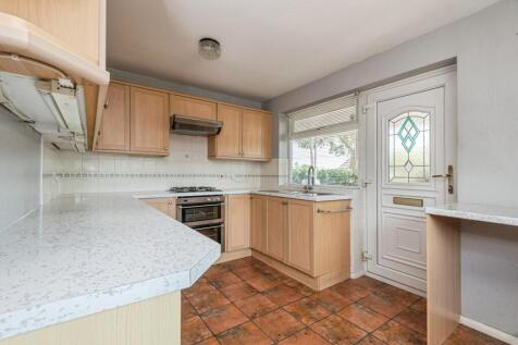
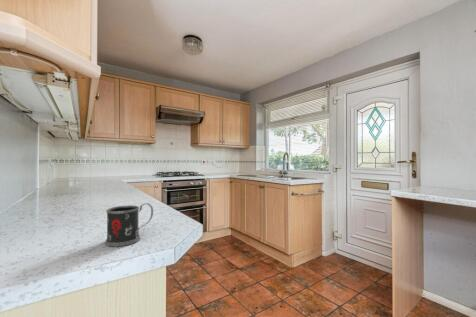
+ mug (130, 221)
